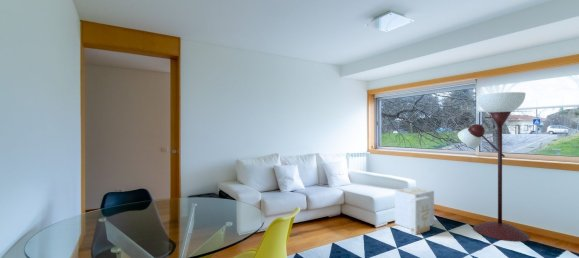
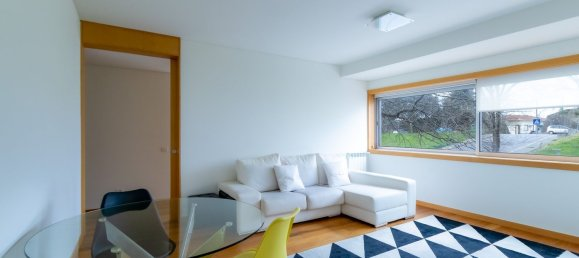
- product box (414, 208)
- floor lamp (498, 162)
